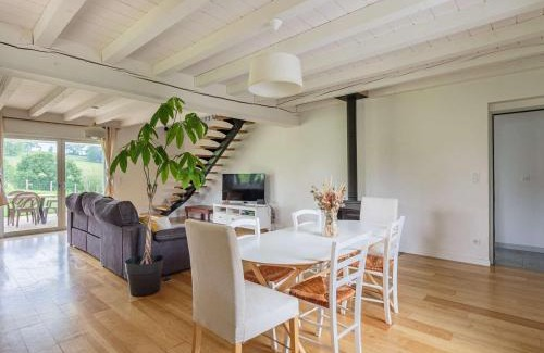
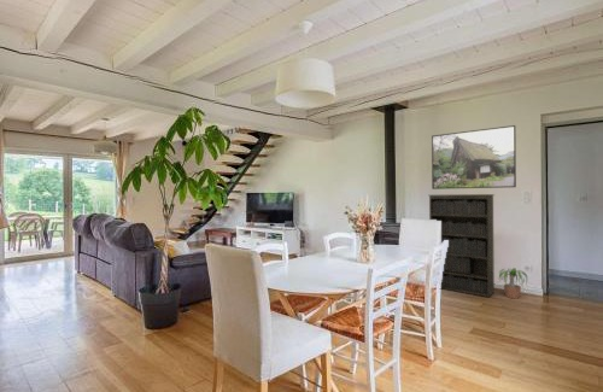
+ bookshelf (459, 241)
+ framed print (470, 159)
+ potted plant (514, 283)
